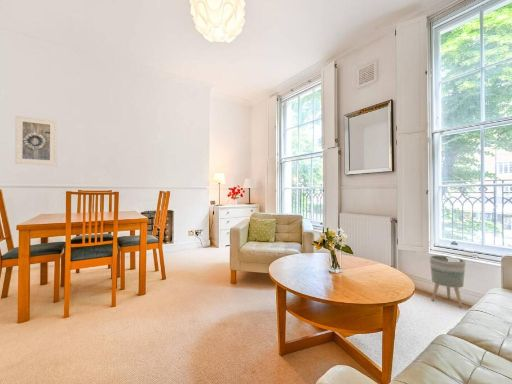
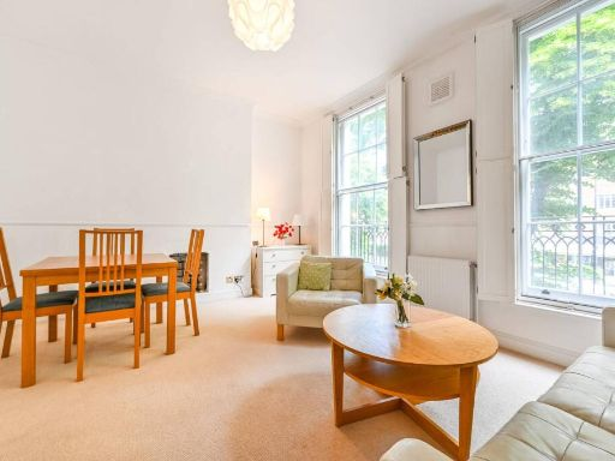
- planter (447, 280)
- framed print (36, 141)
